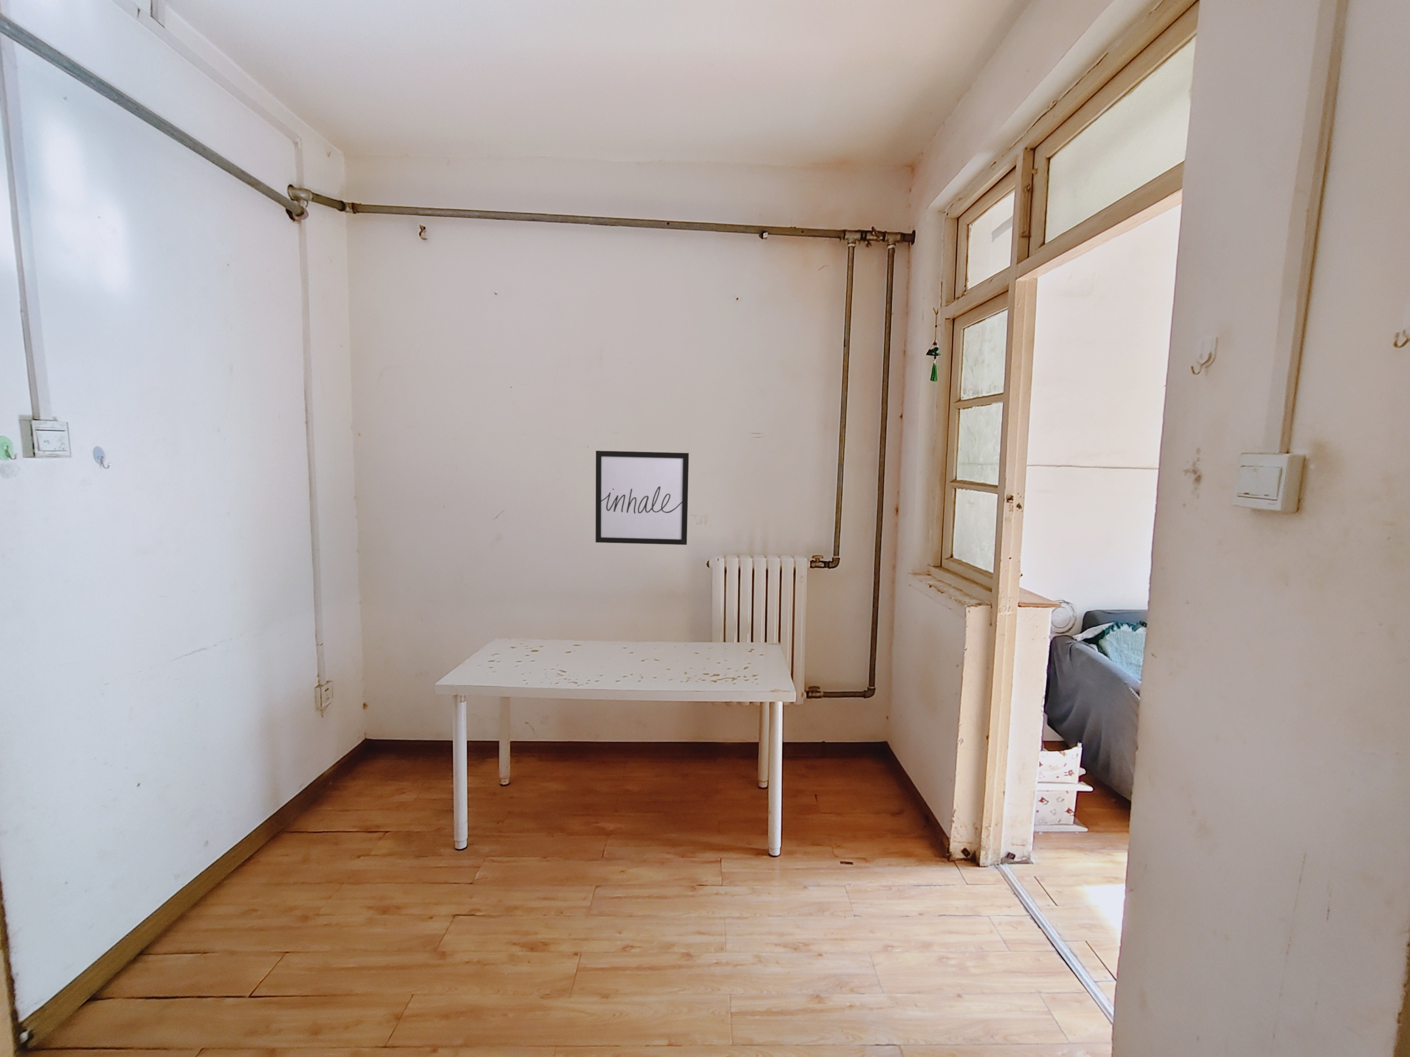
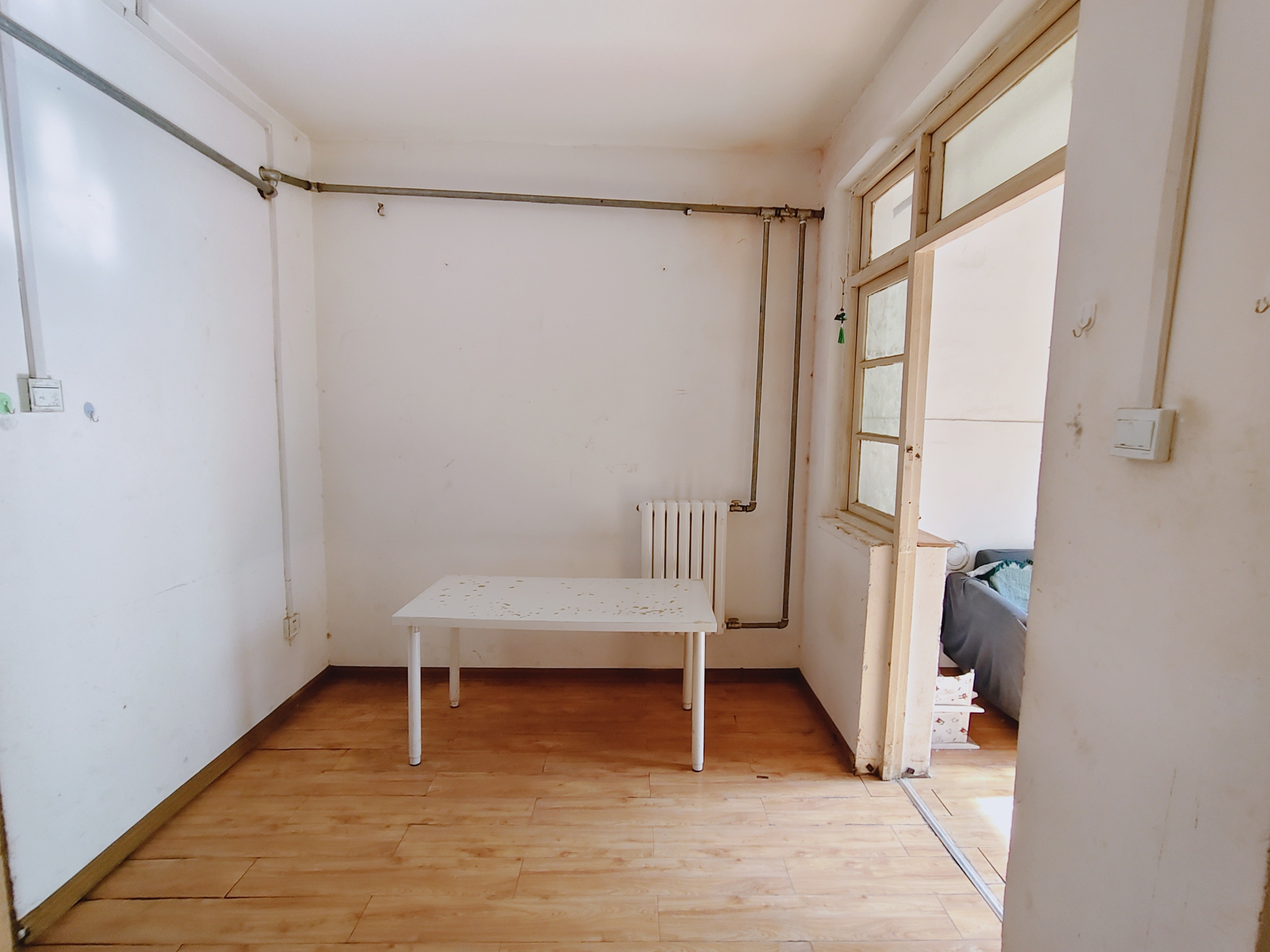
- wall art (642, 497)
